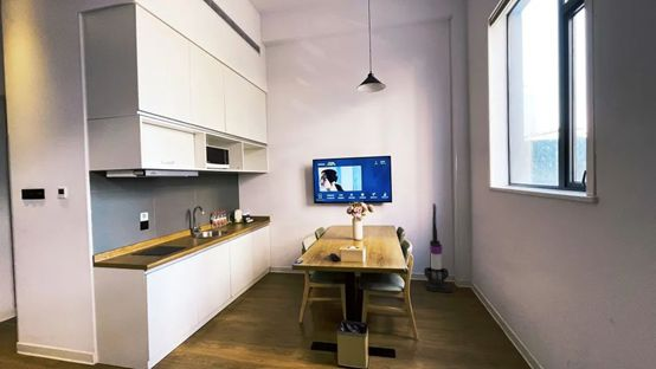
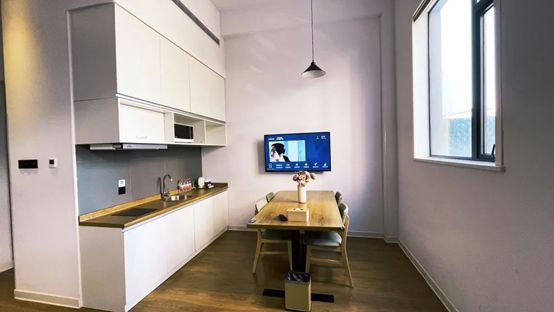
- vacuum cleaner (436, 245)
